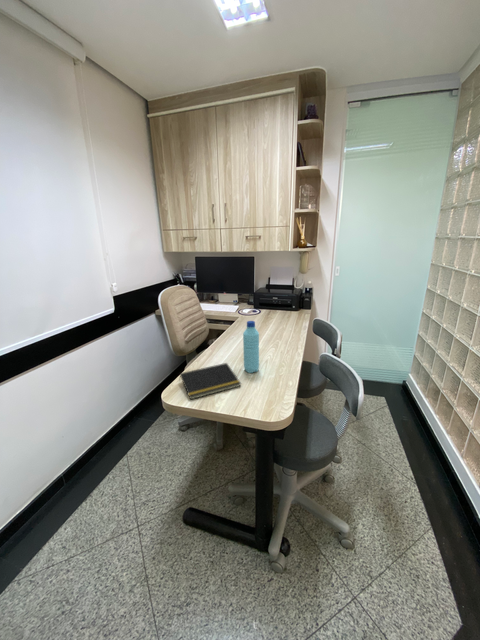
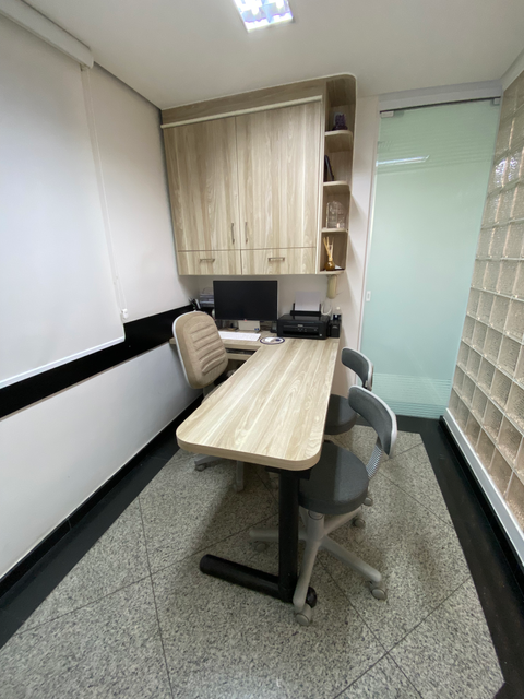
- notepad (210, 379)
- water bottle (251, 346)
